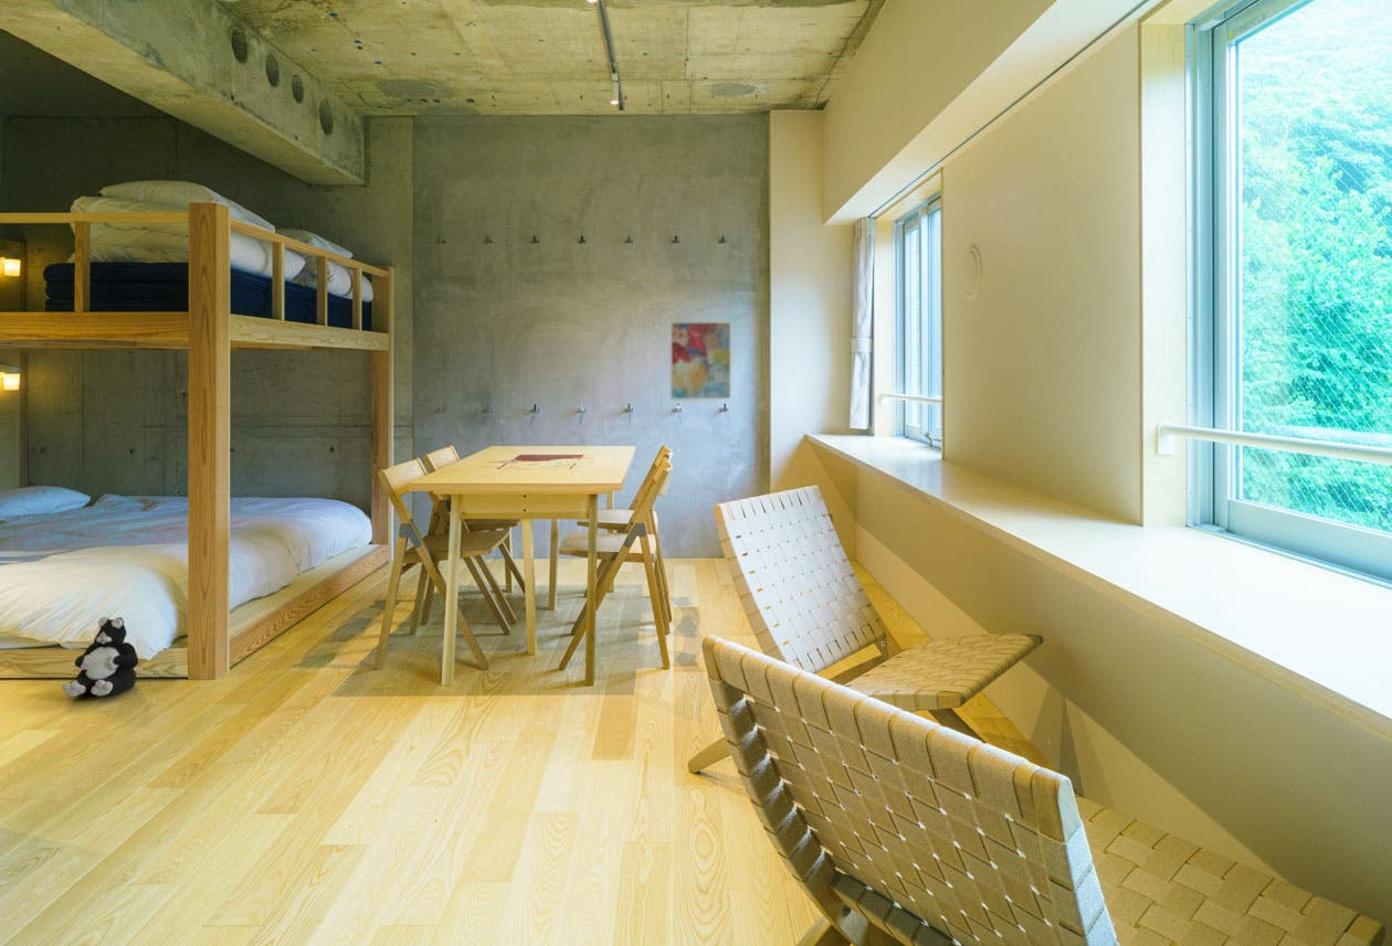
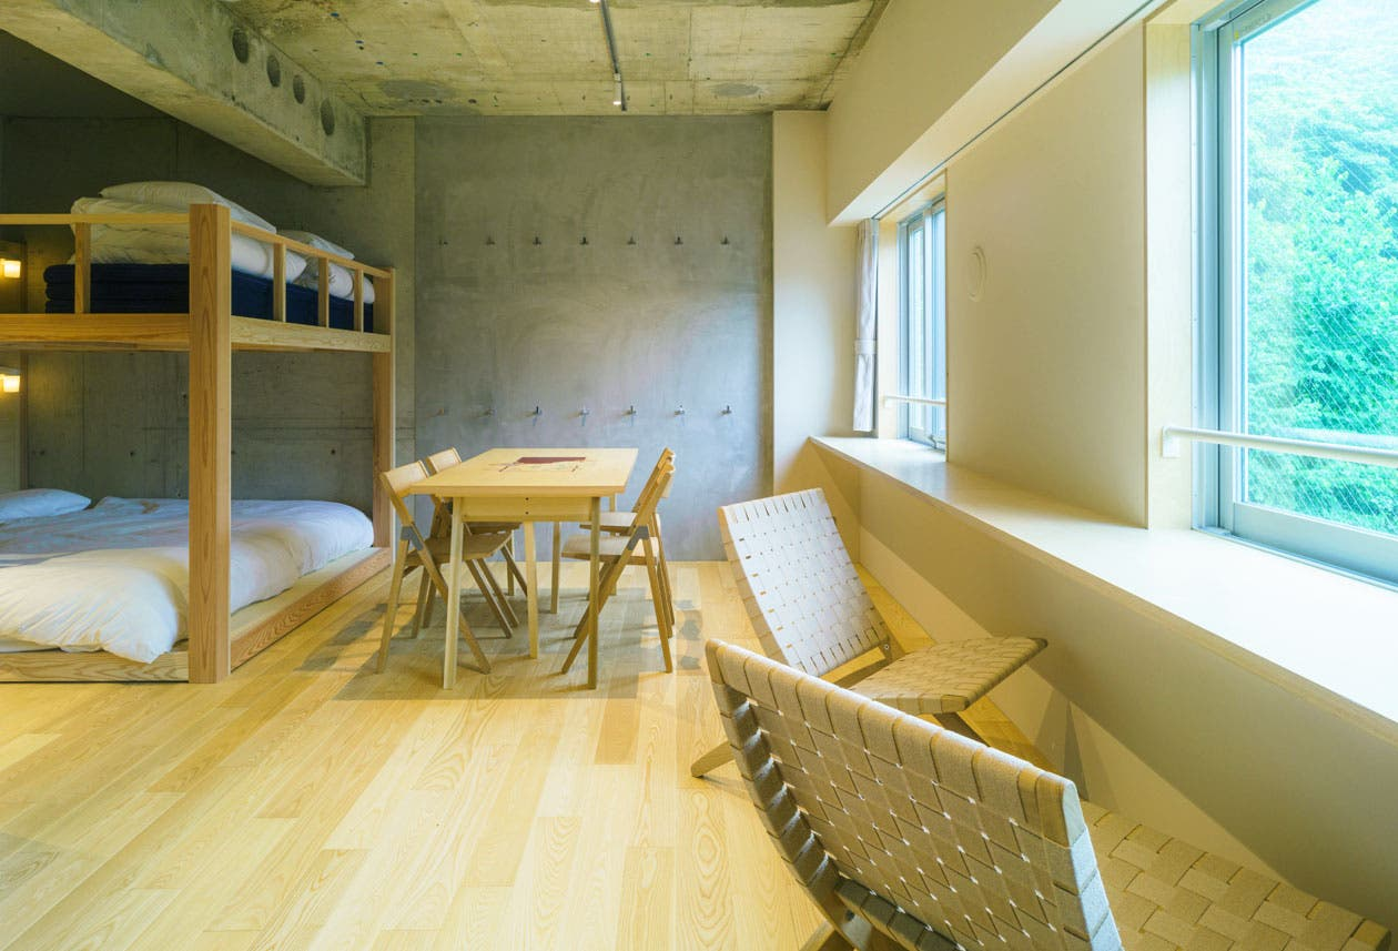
- wall art (700, 361)
- plush toy (103, 656)
